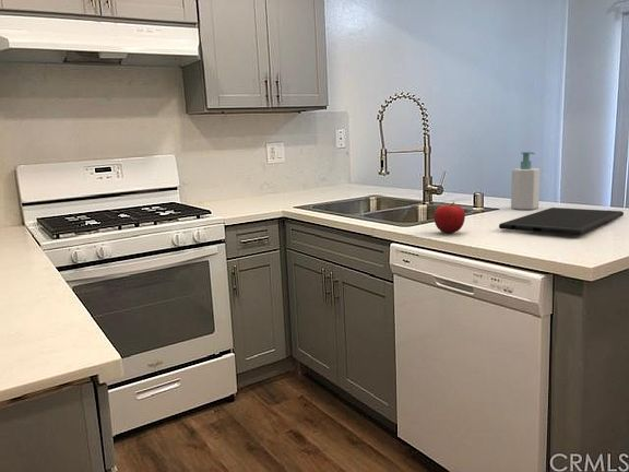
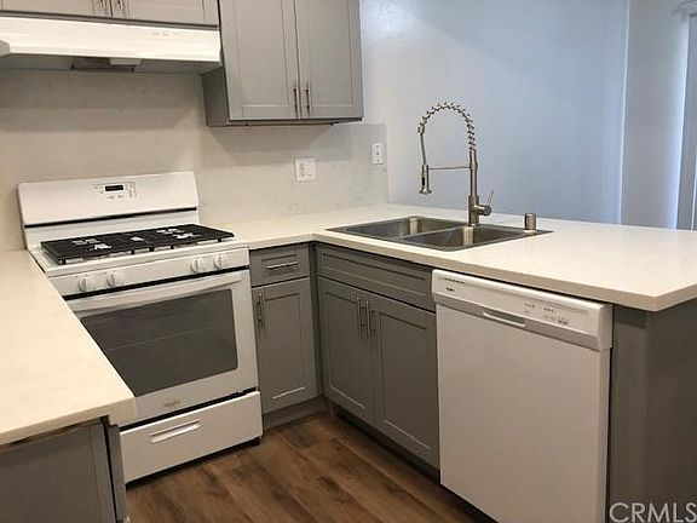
- fruit (449, 216)
- soap bottle (525, 179)
- cutting board (563, 220)
